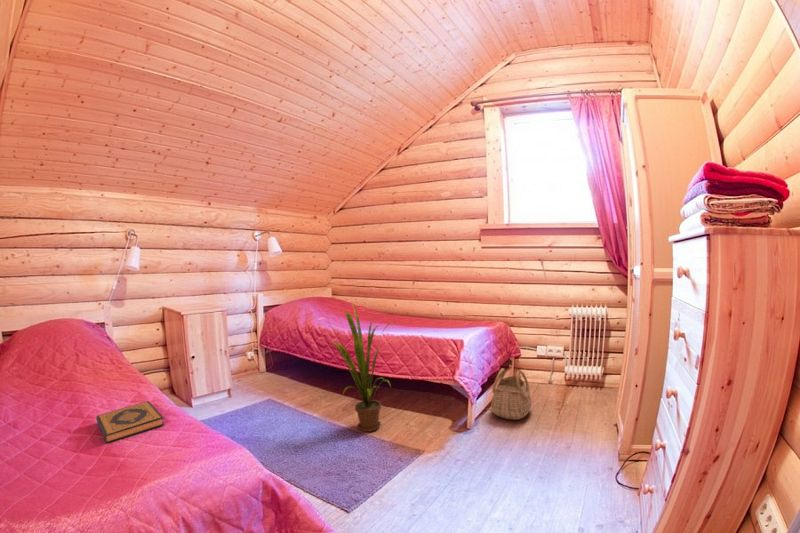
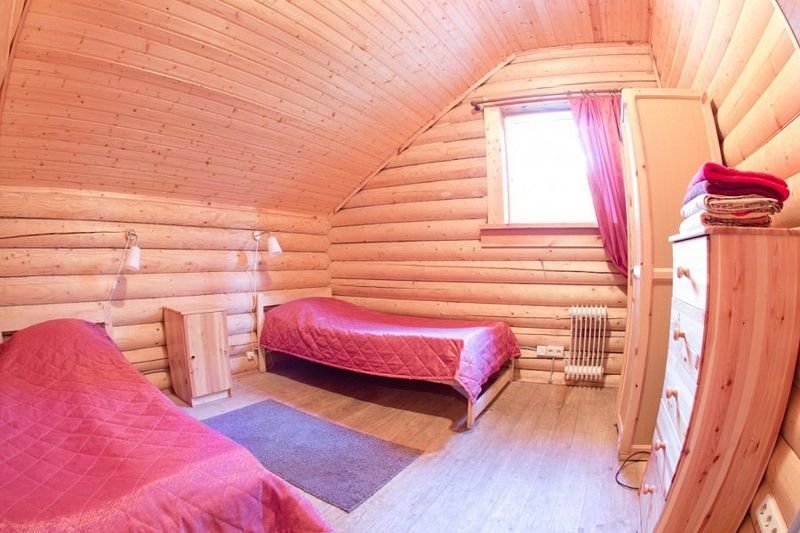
- basket (510, 391)
- house plant (366, 368)
- hardback book (129, 420)
